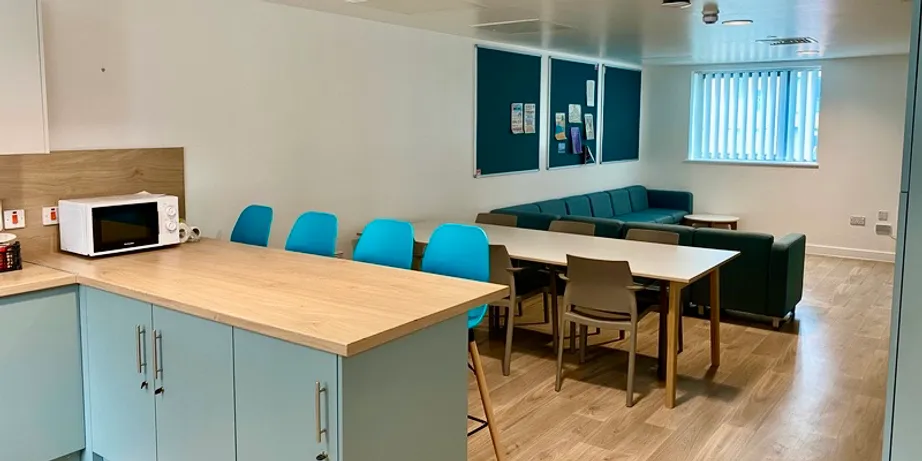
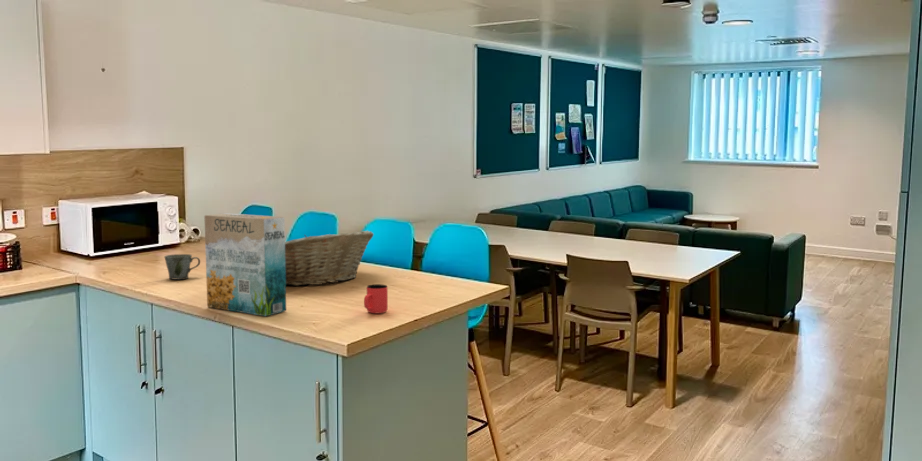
+ fruit basket (316, 254)
+ cup (374, 299)
+ mug (181, 266)
+ cereal box (245, 262)
